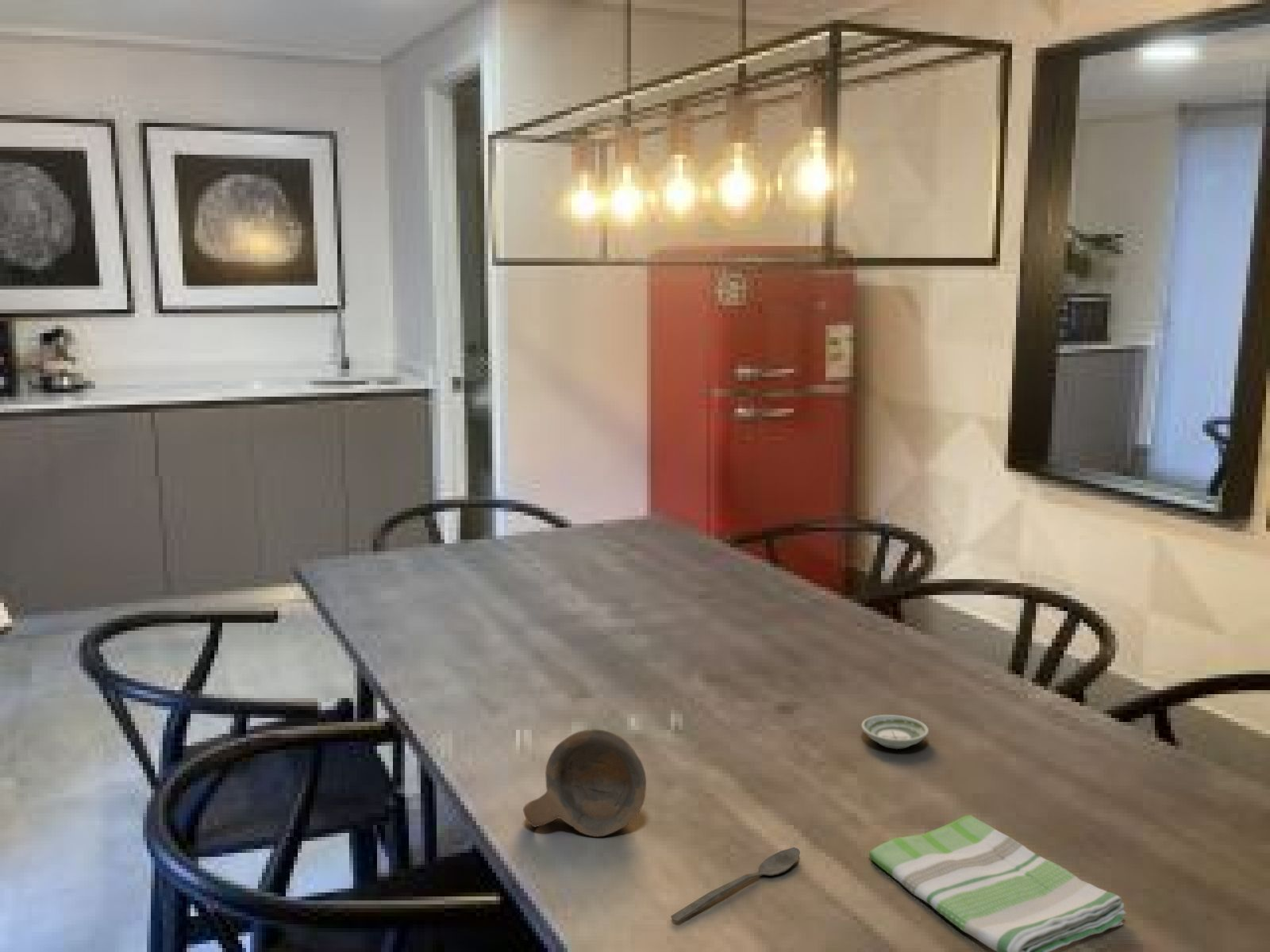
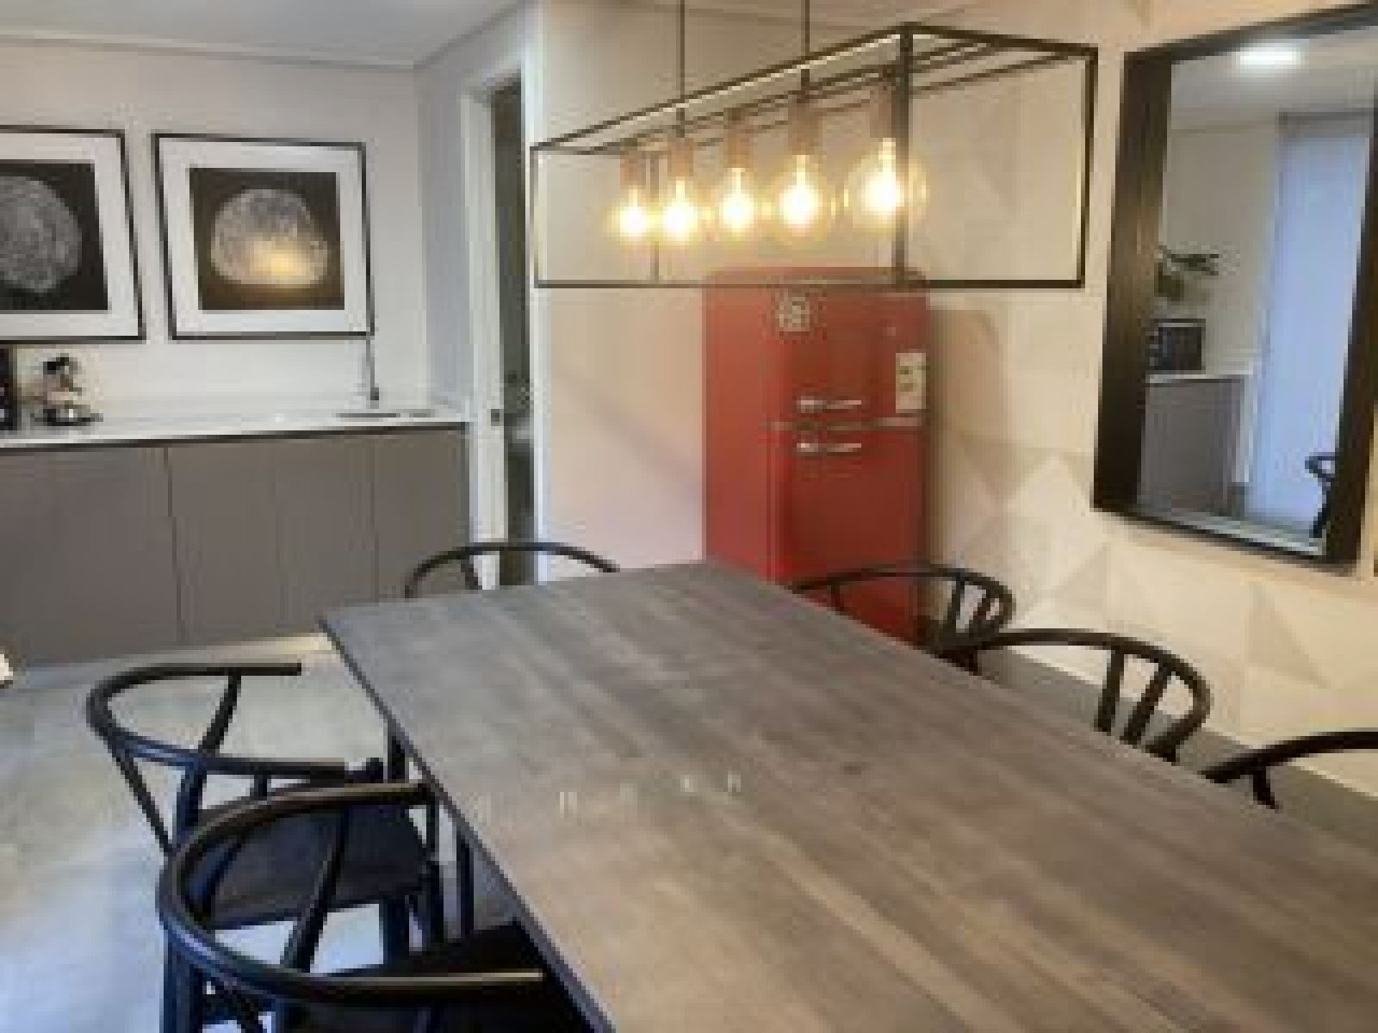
- saucer (895, 734)
- cup (584, 778)
- spoon (738, 882)
- dish towel (991, 878)
